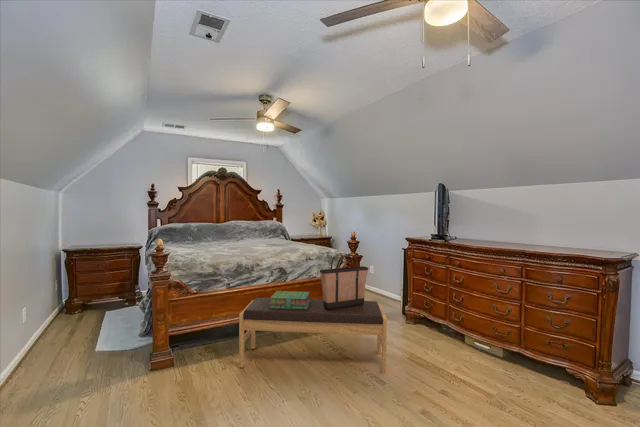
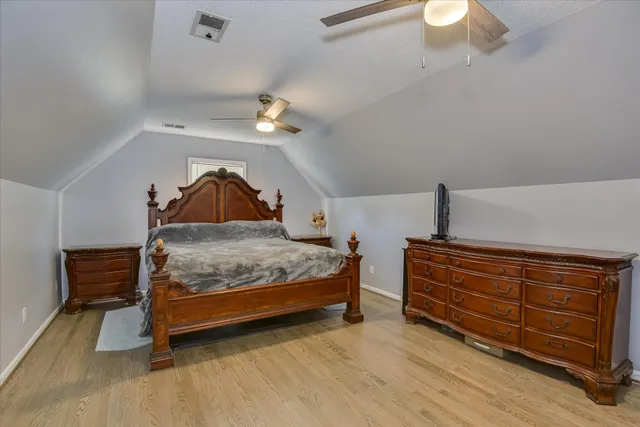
- shopping bag (344, 280)
- bench (313, 332)
- stack of books (290, 299)
